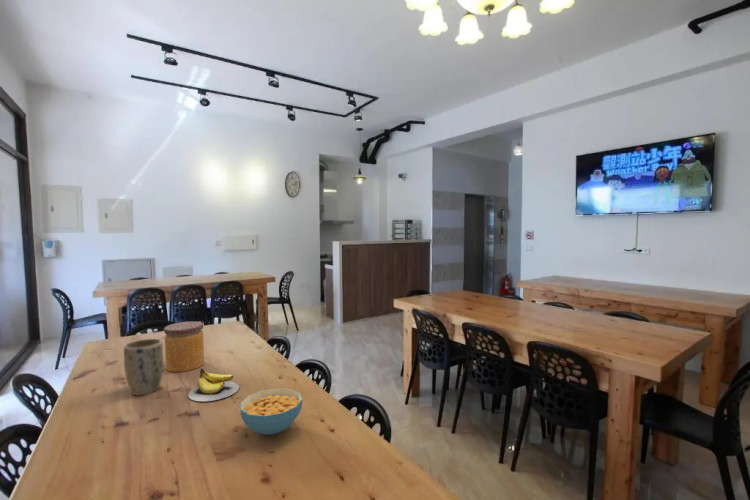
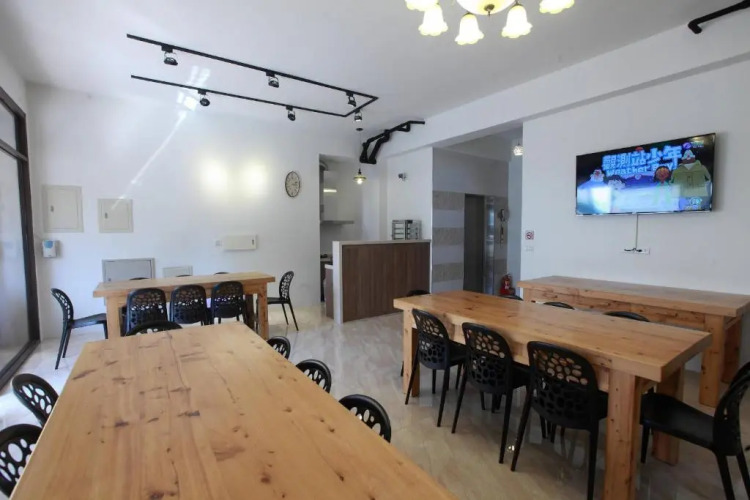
- cereal bowl (272, 415)
- plant pot (144, 366)
- banana (214, 379)
- jar (184, 345)
